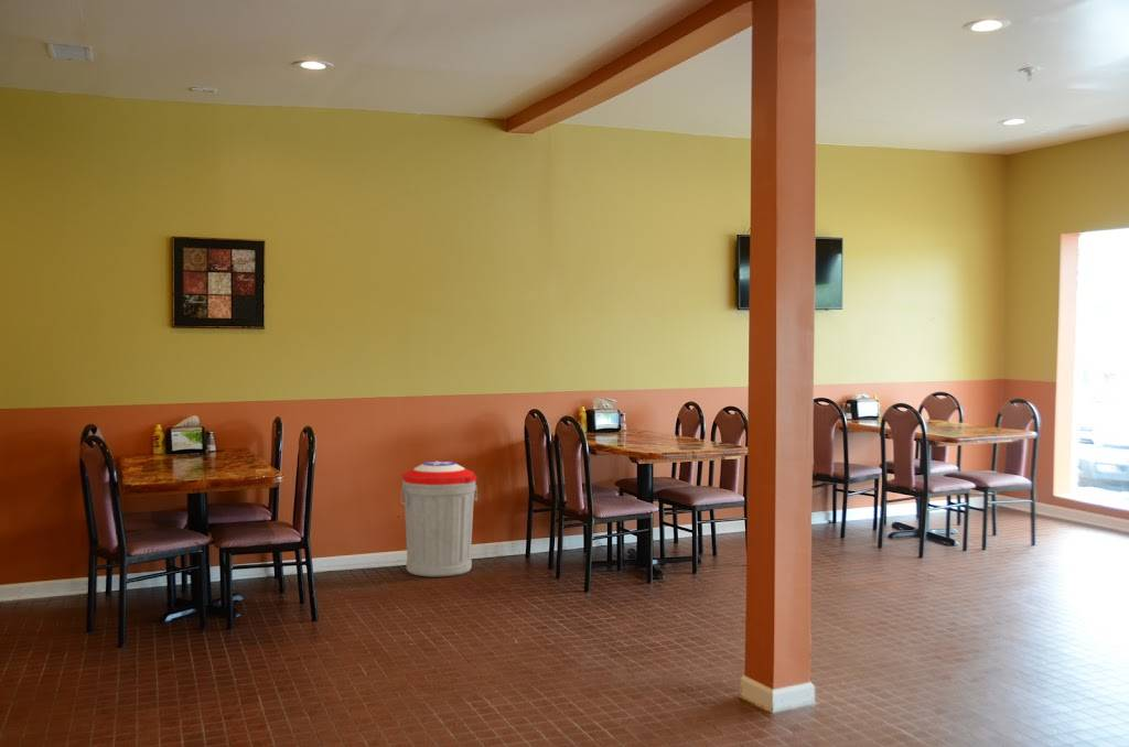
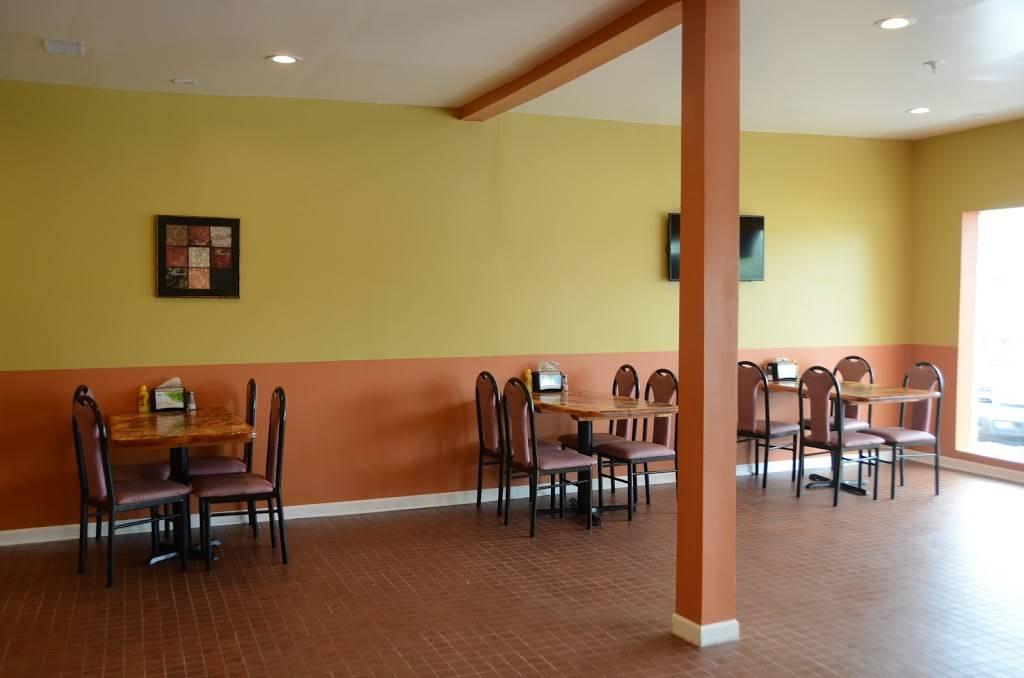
- trash can (439, 516)
